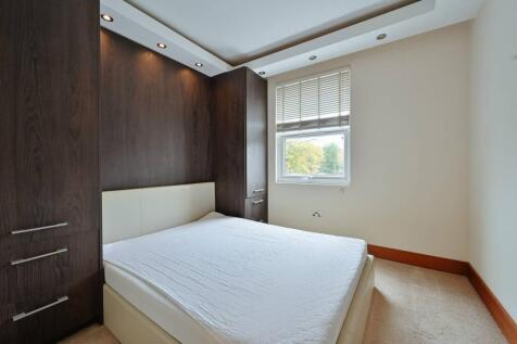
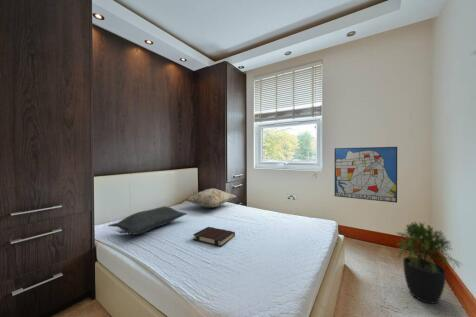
+ wall art (363, 173)
+ potted plant (424, 258)
+ decorative pillow (211, 197)
+ book (214, 235)
+ cushion (151, 219)
